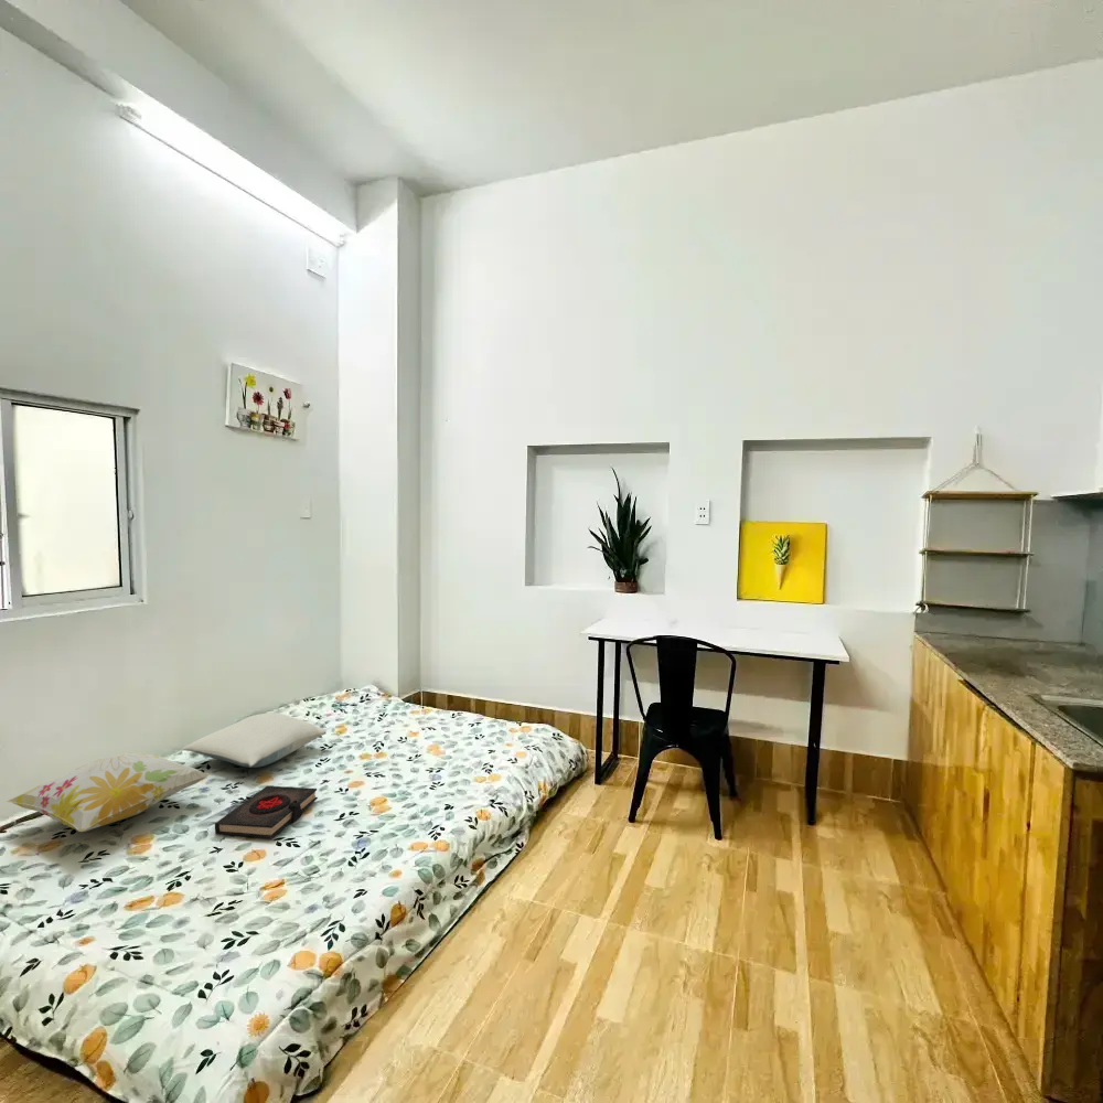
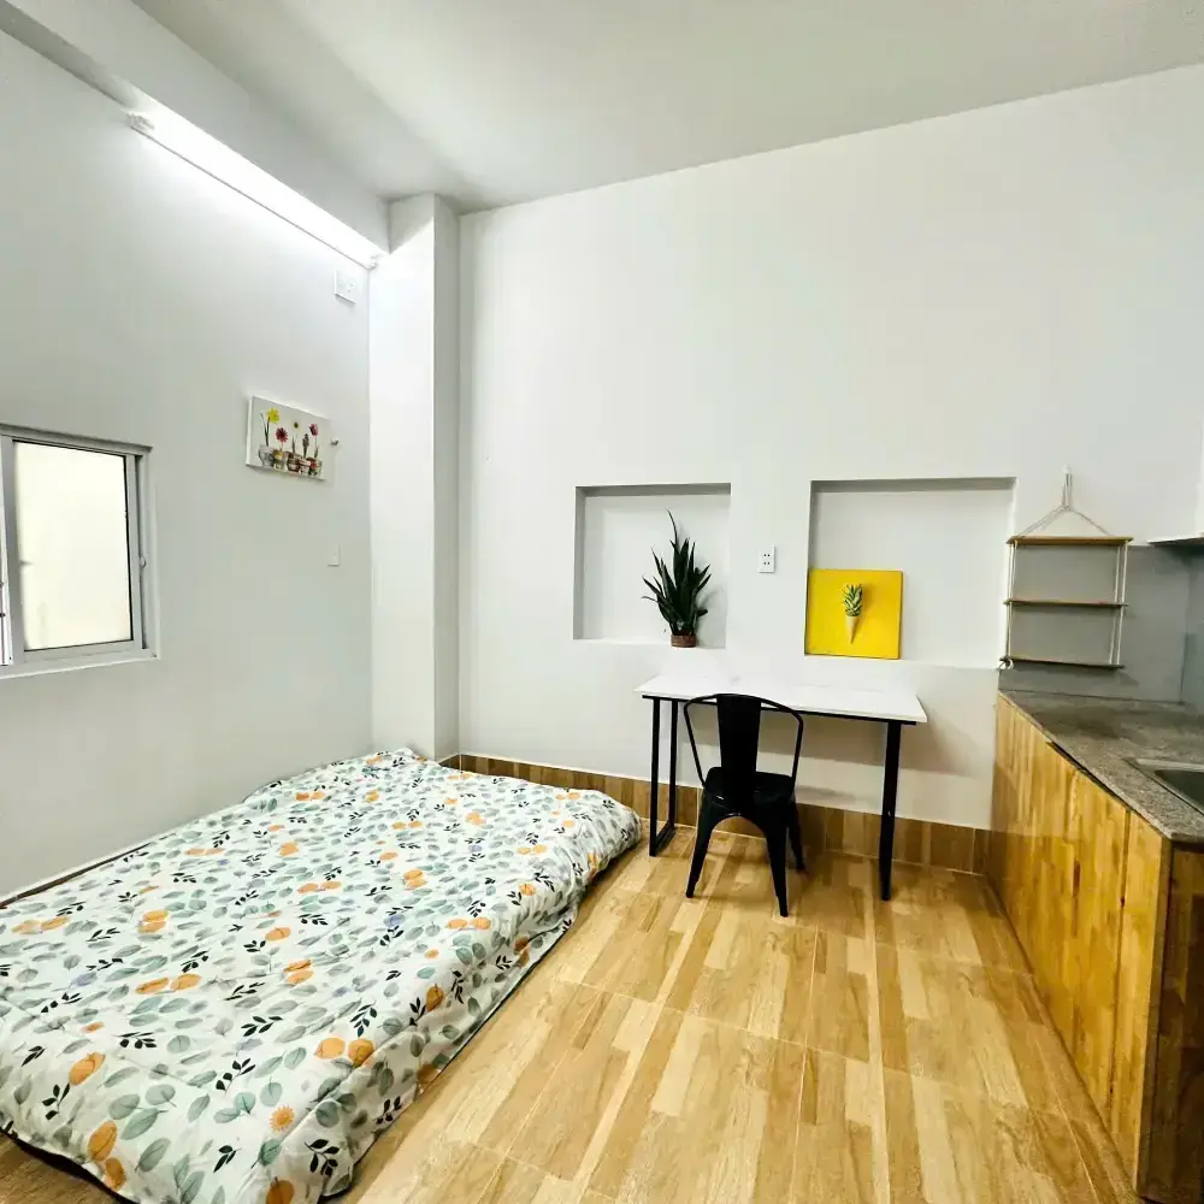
- pillow (257, 740)
- decorative pillow (114, 786)
- book (269, 807)
